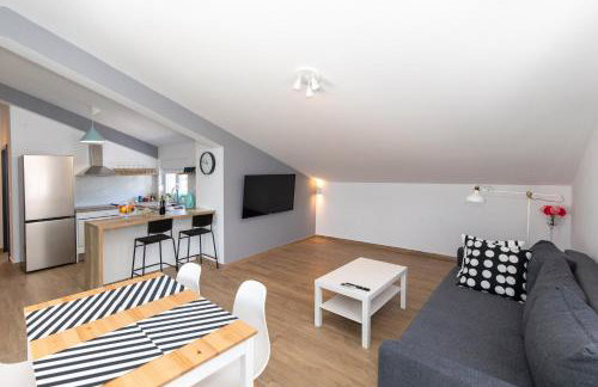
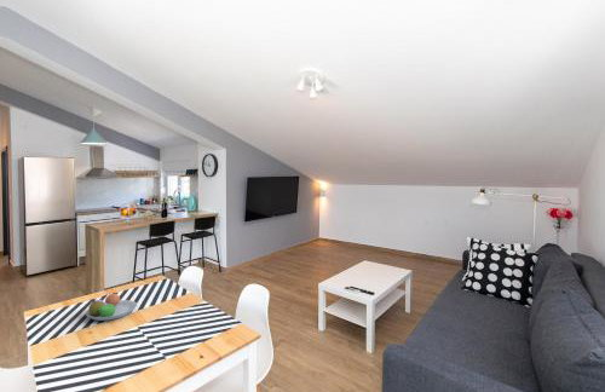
+ fruit bowl (110, 305)
